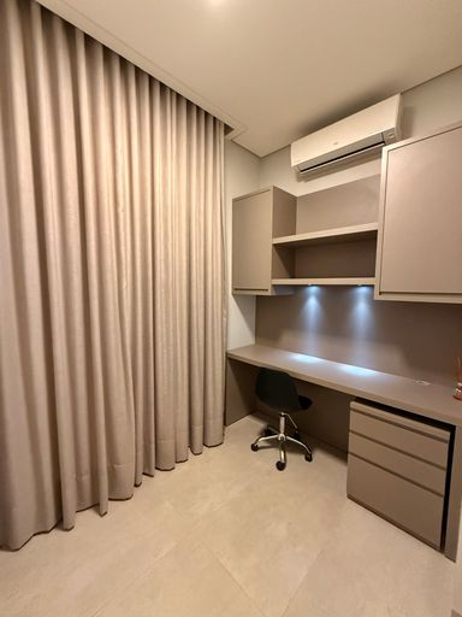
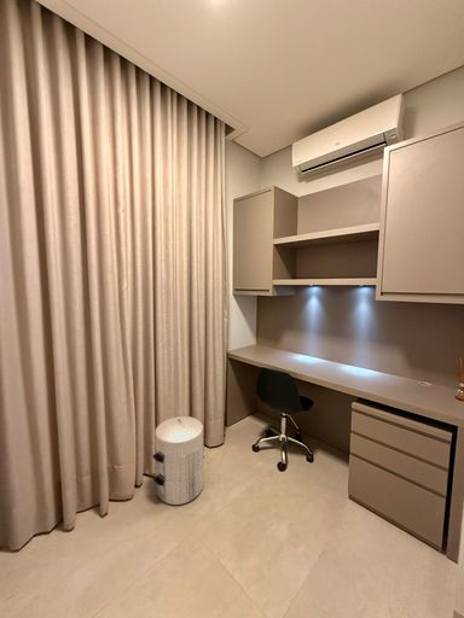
+ waste bin (179, 453)
